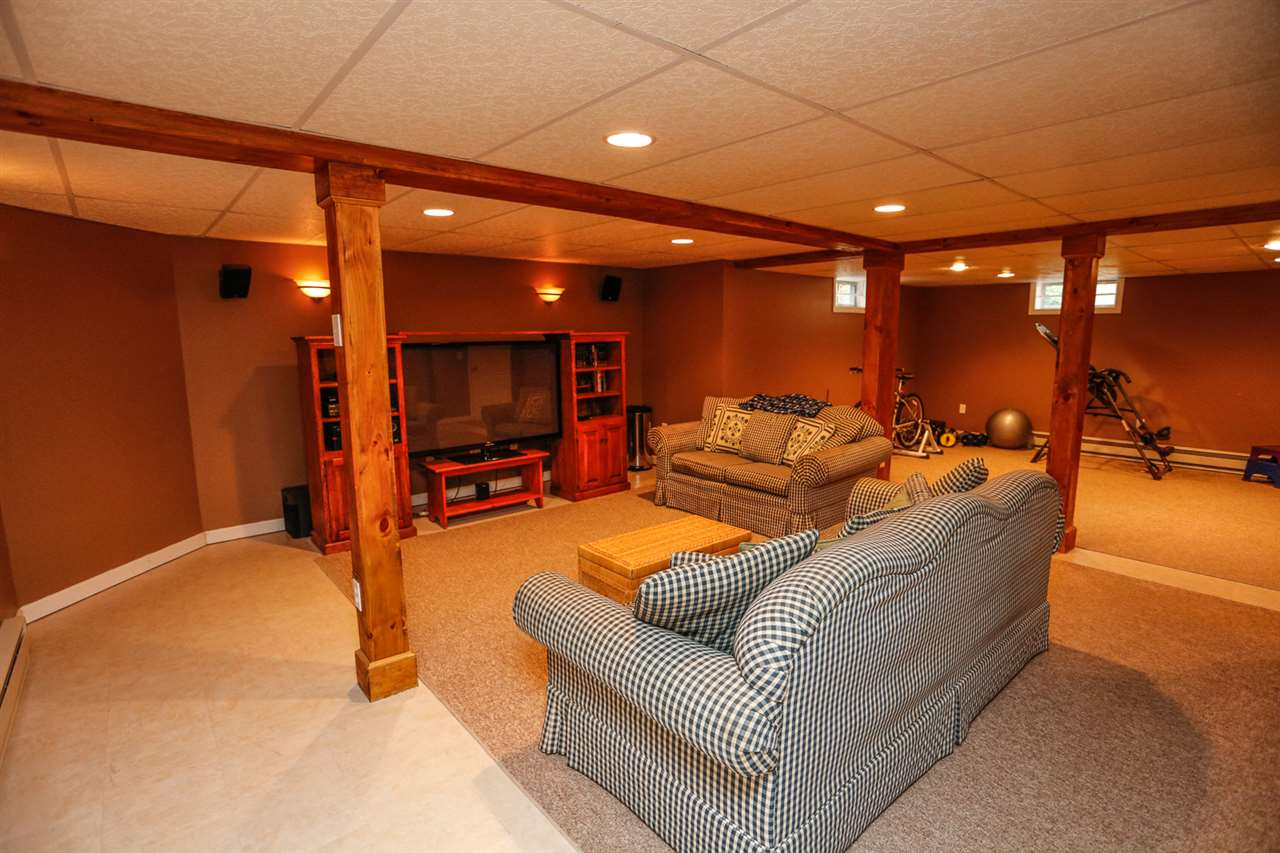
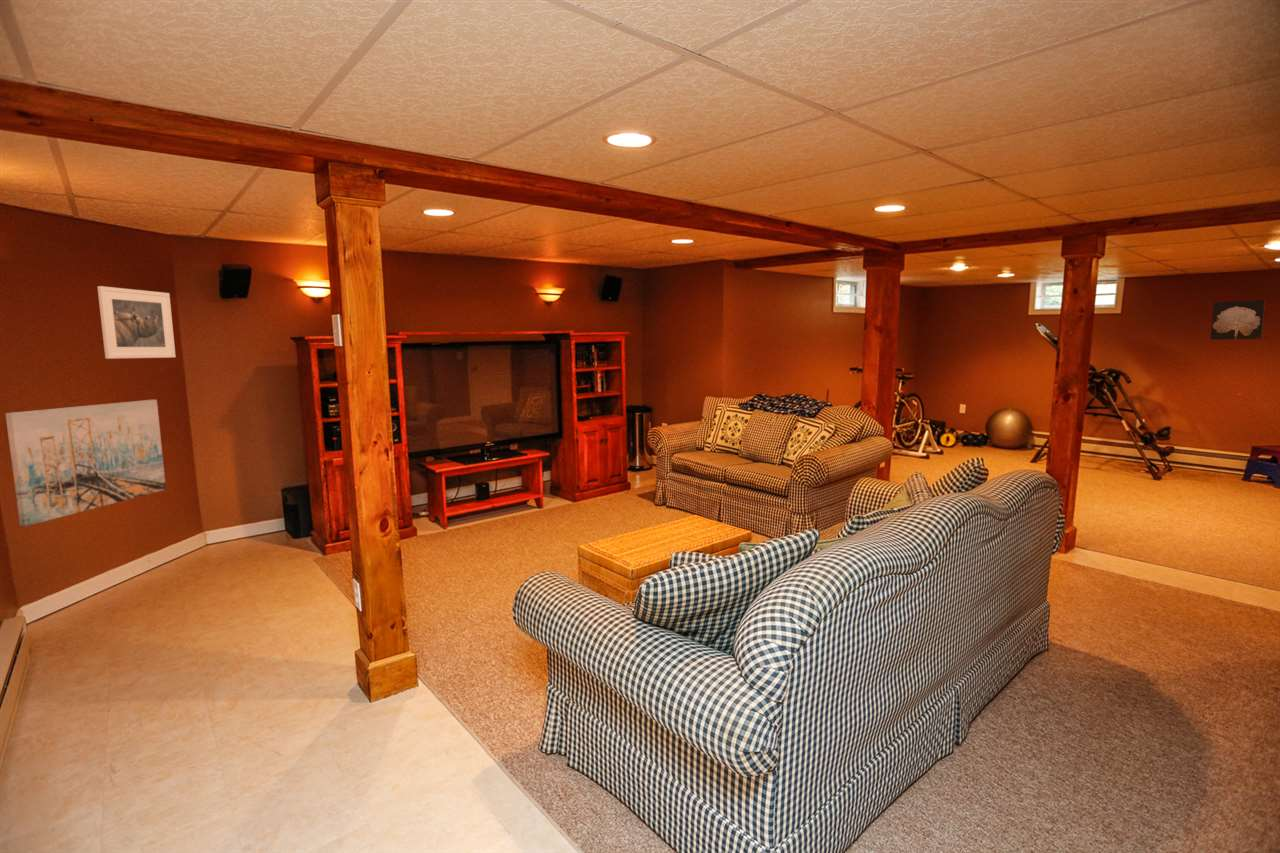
+ wall art (1237, 320)
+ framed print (139, 324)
+ wall art (95, 456)
